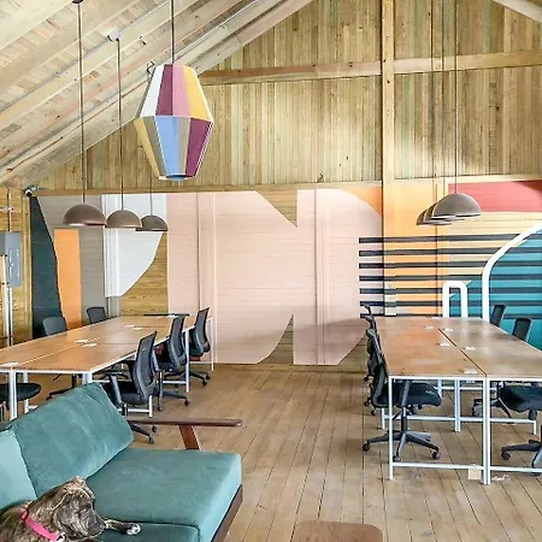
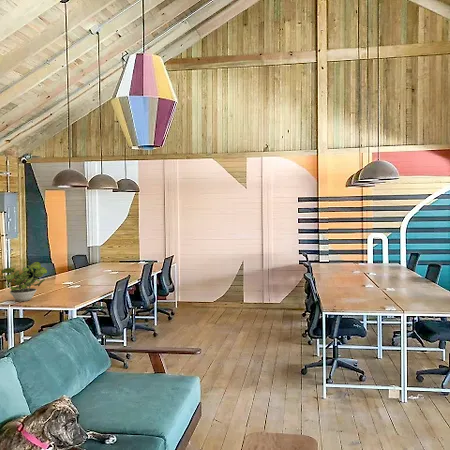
+ potted plant (24, 280)
